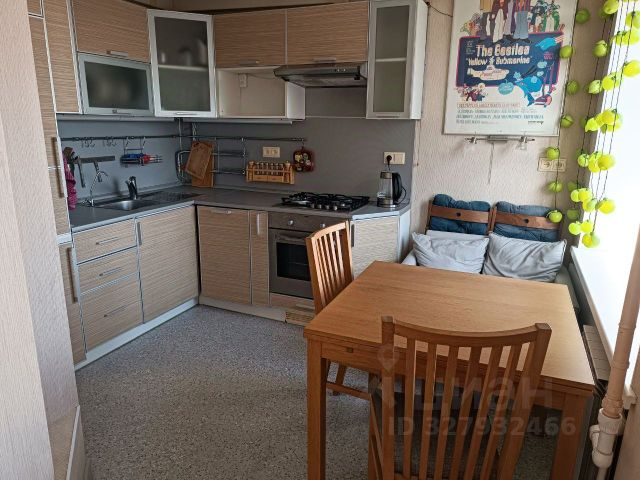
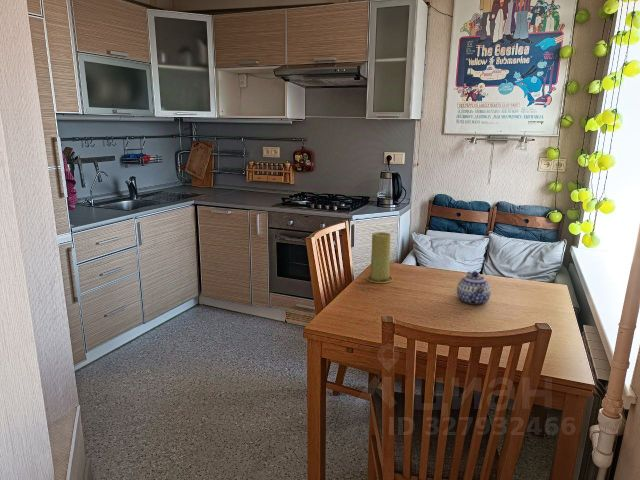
+ teapot (473, 285)
+ candle (380, 256)
